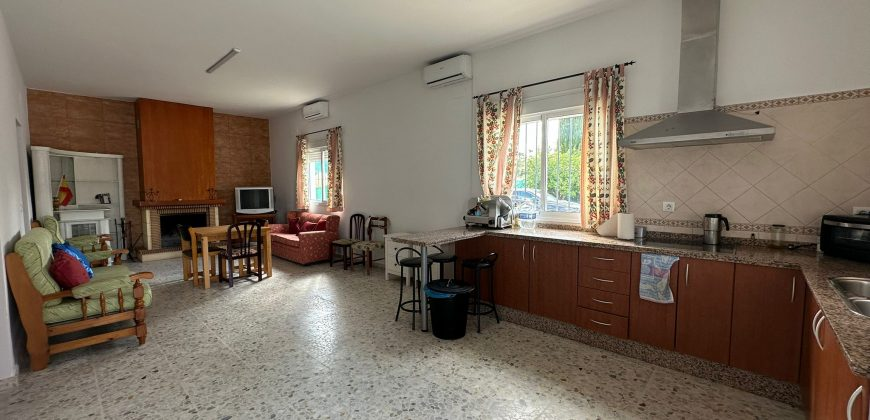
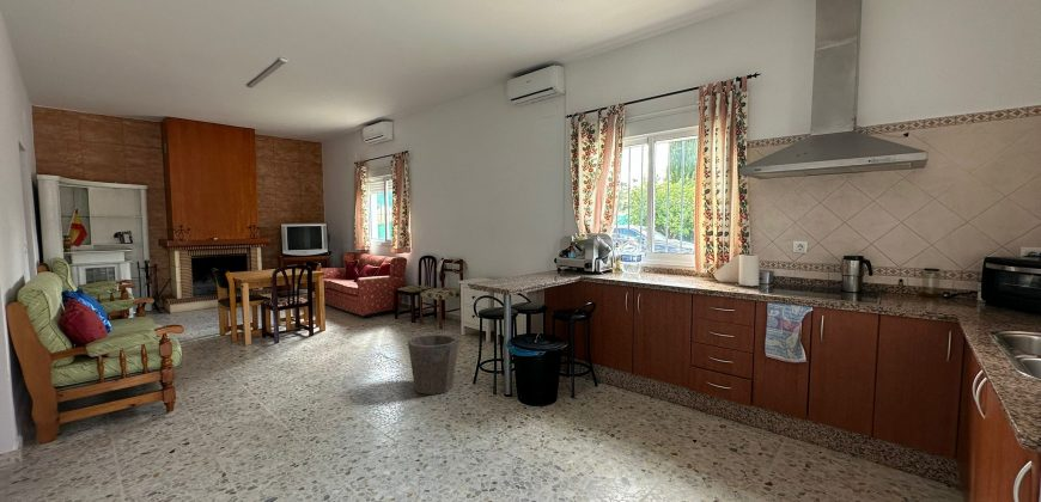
+ waste bin (433, 363)
